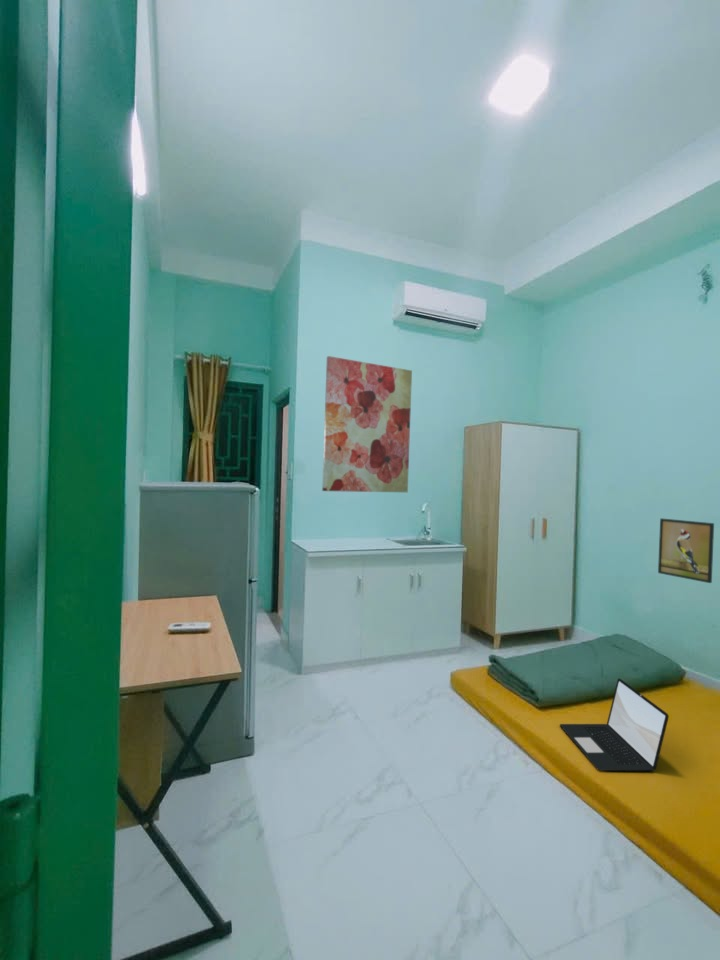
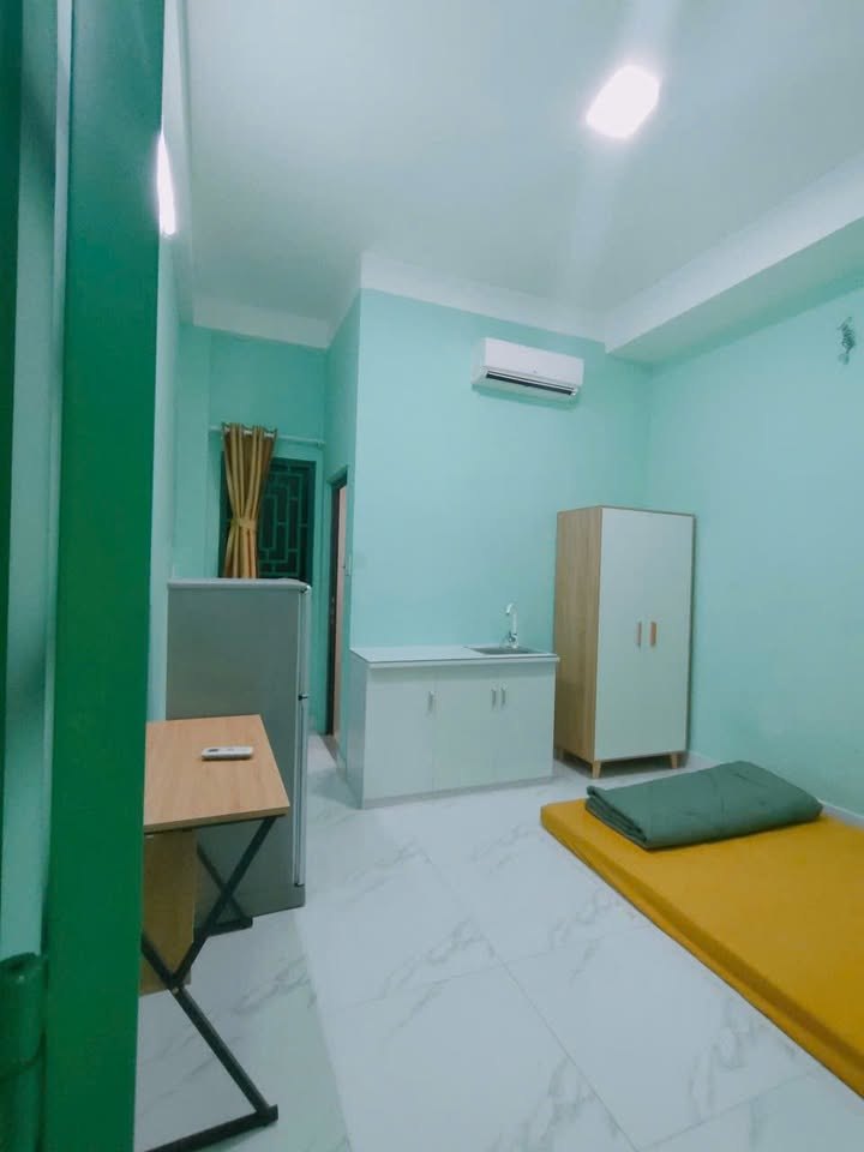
- wall art (369, 427)
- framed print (684, 549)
- laptop (609, 720)
